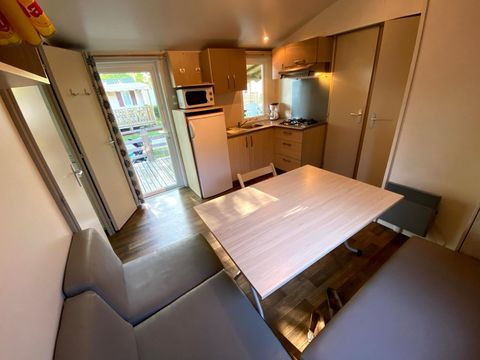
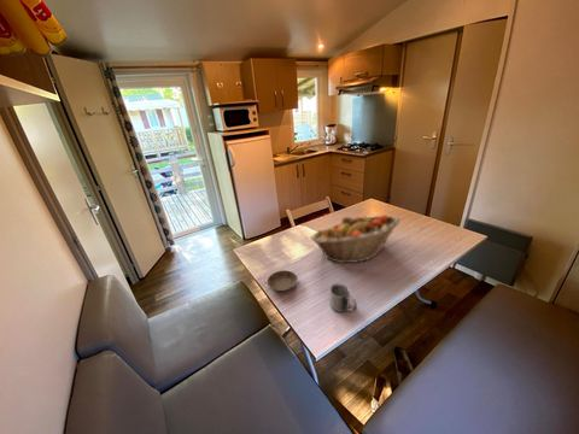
+ saucer (282, 281)
+ fruit basket (353, 234)
+ mug (343, 300)
